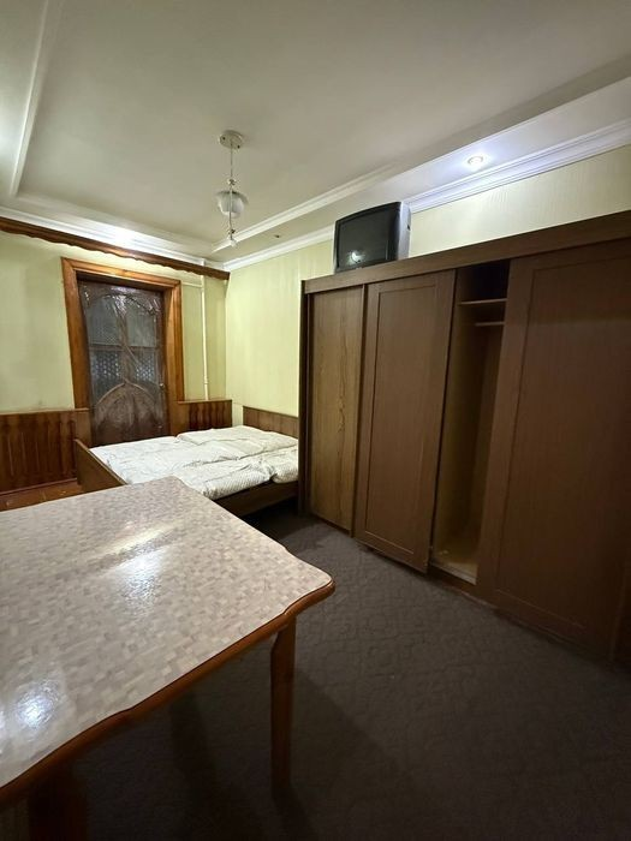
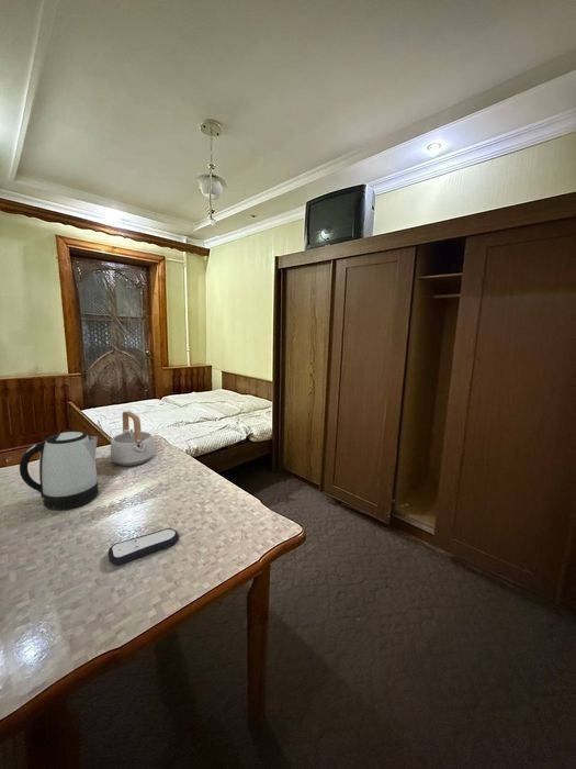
+ kettle (60, 467)
+ teapot (133, 437)
+ remote control (145, 544)
